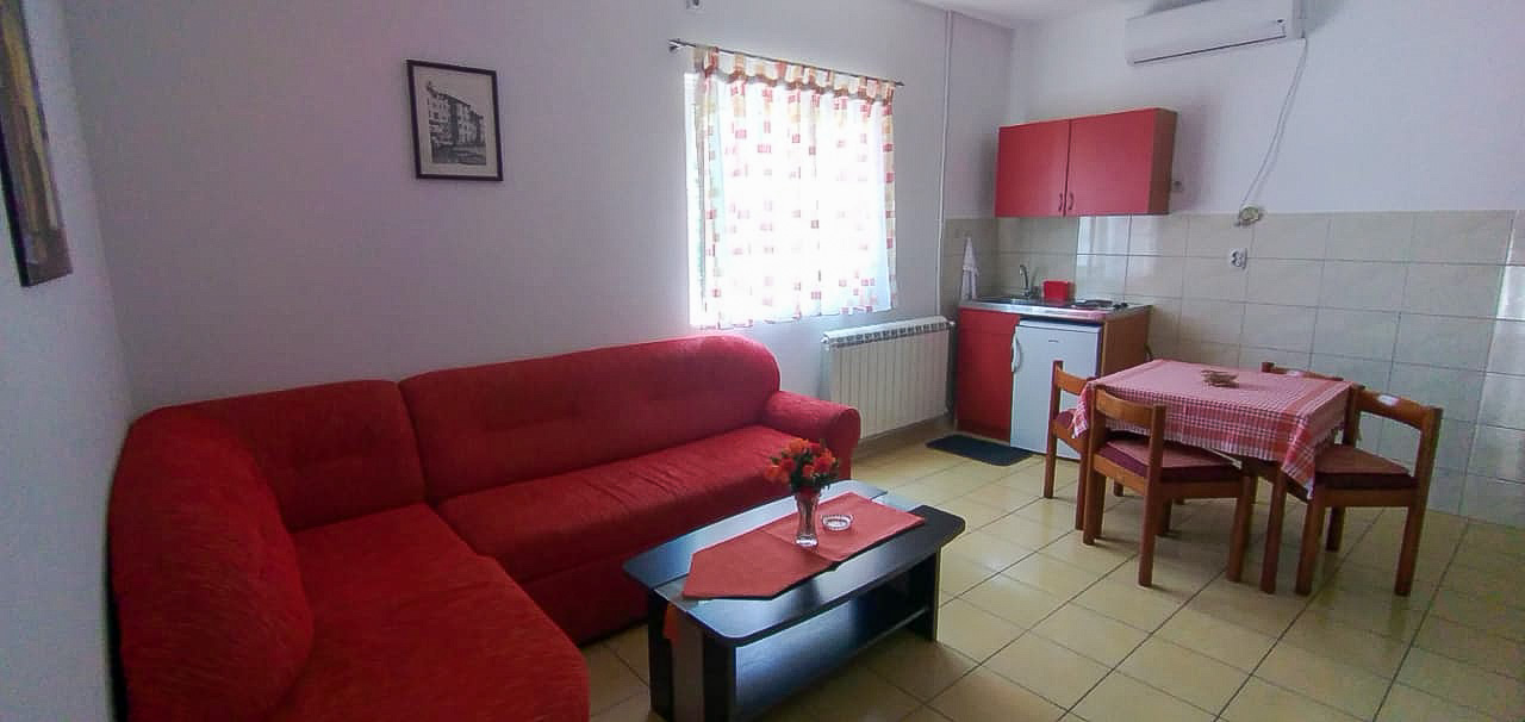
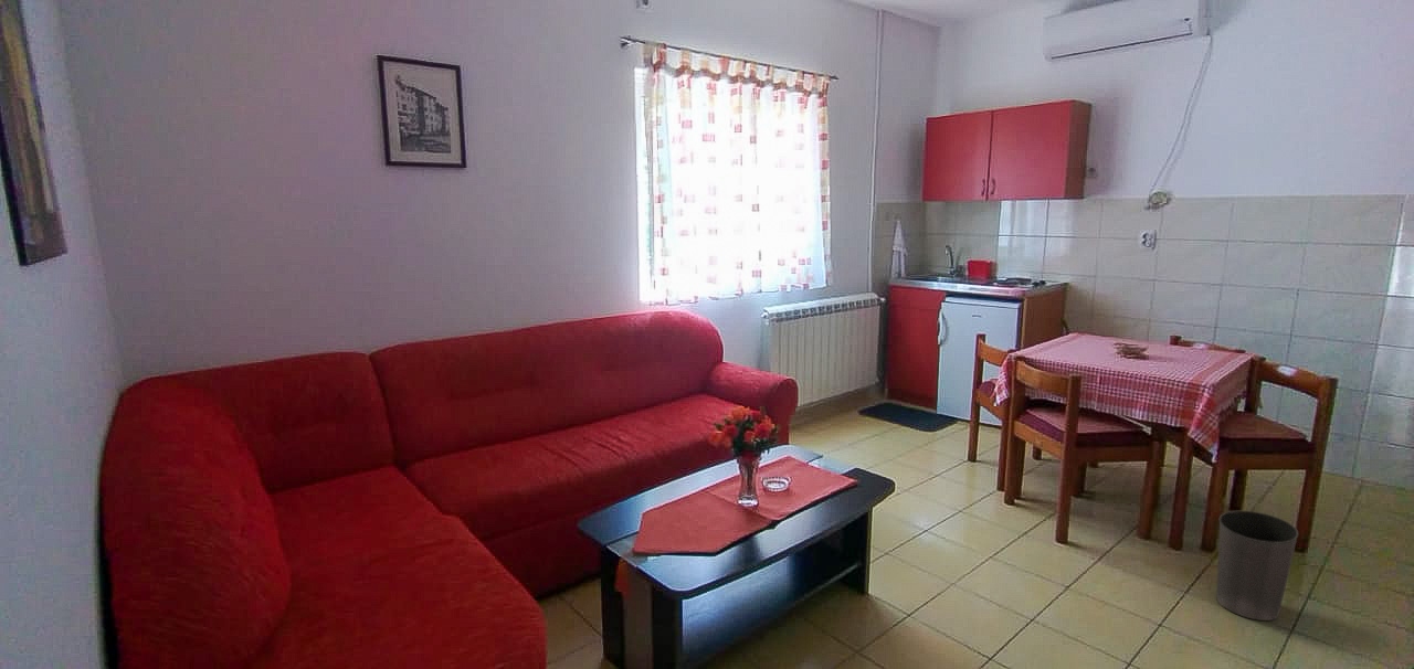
+ waste basket (1252, 566)
